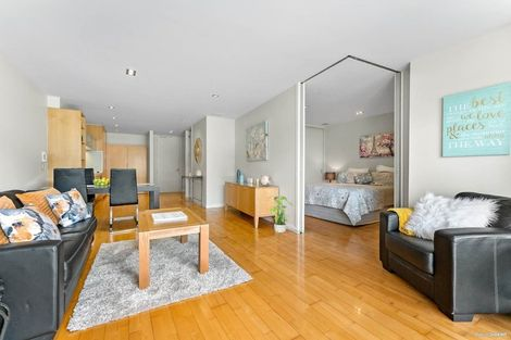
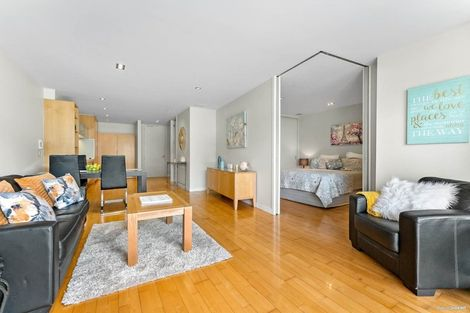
- potted plant (277, 213)
